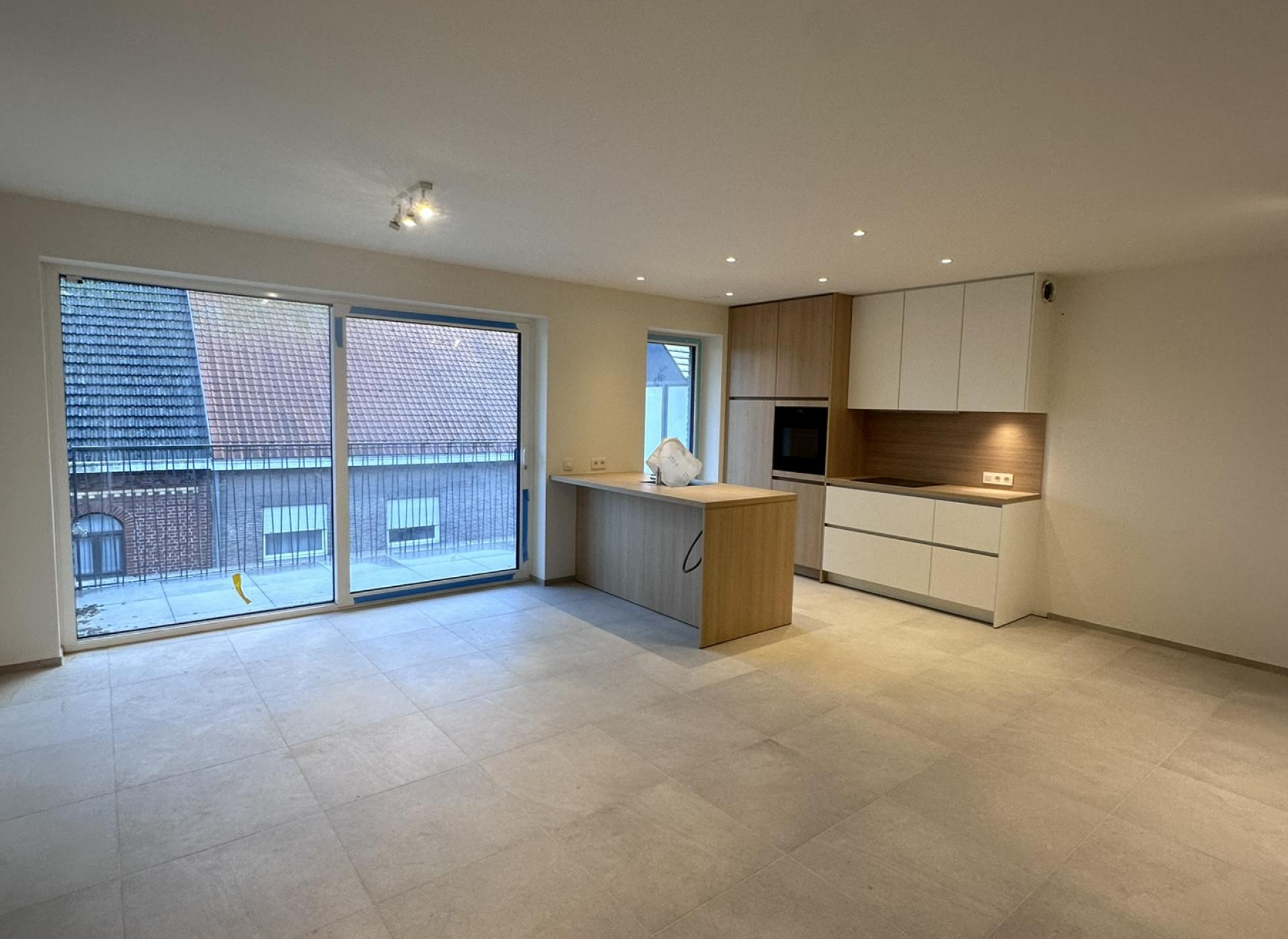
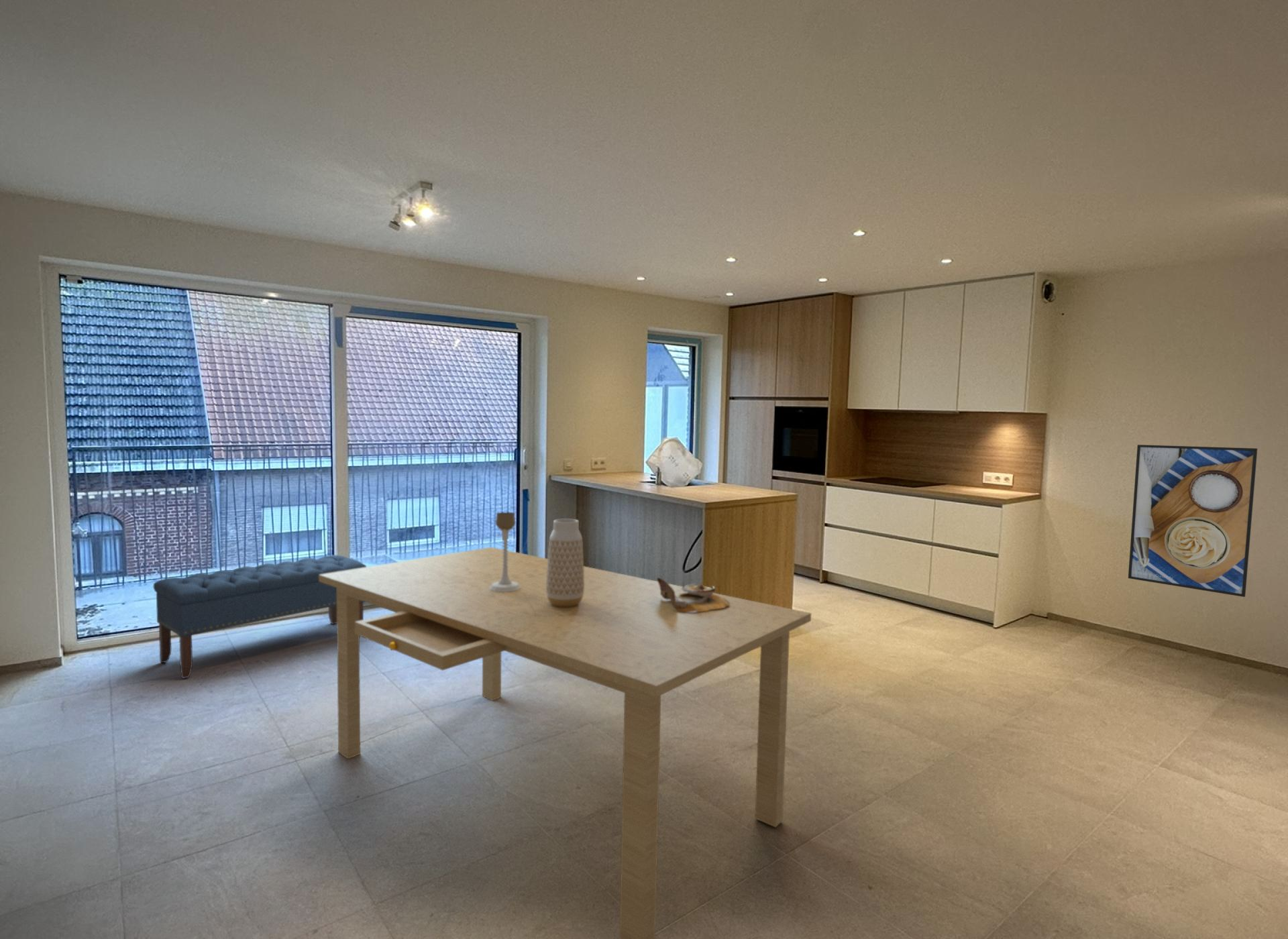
+ candle holder (505, 550)
+ dining table (500, 697)
+ bench (268, 607)
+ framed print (1189, 517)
+ vase (566, 561)
+ soup bowl (694, 590)
